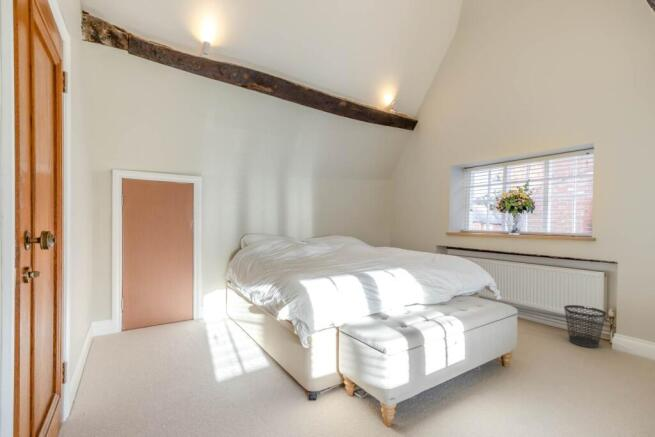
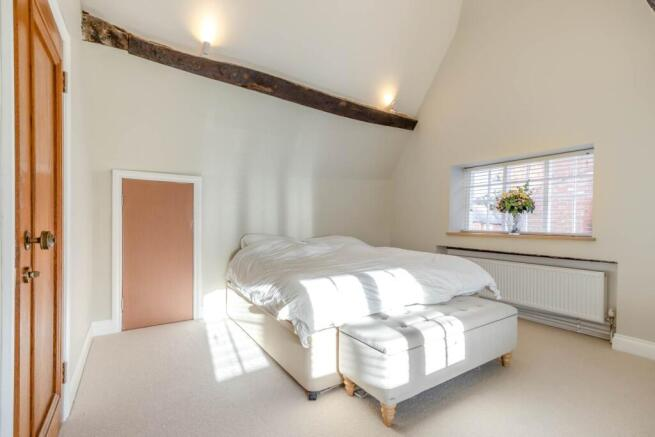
- wastebasket (584, 326)
